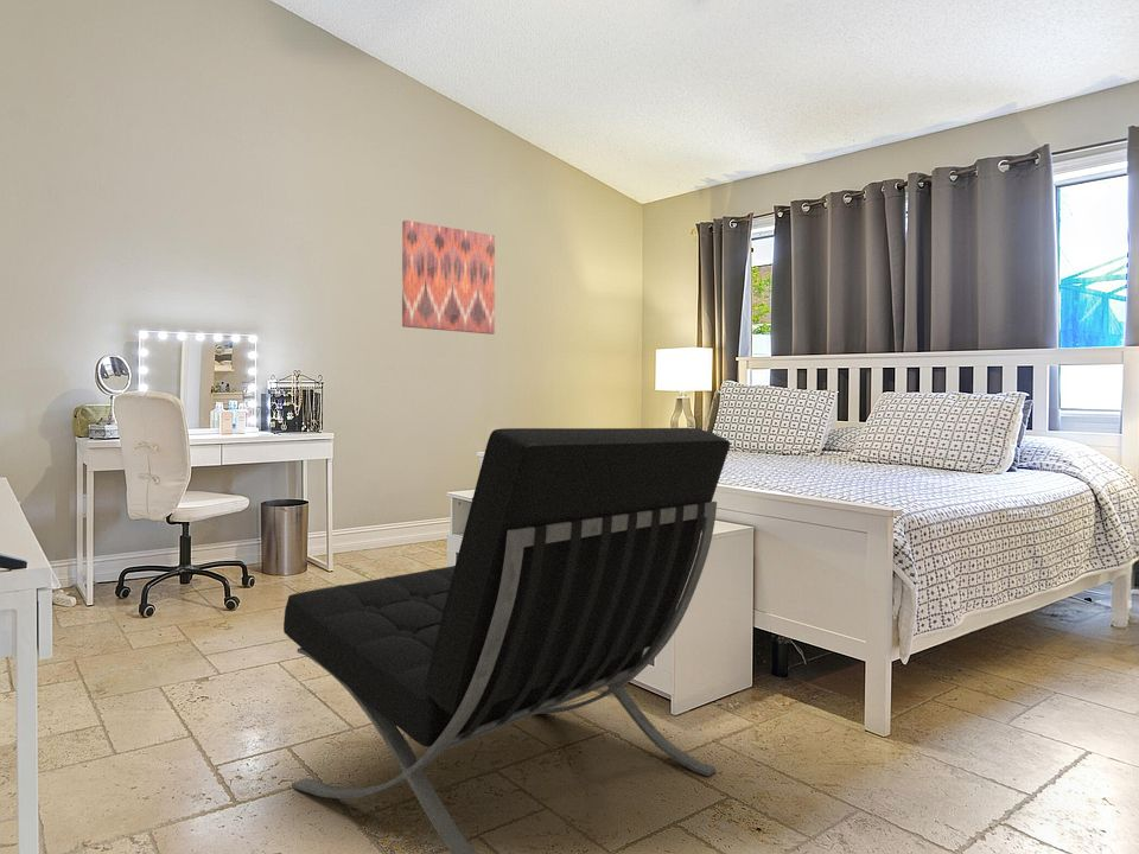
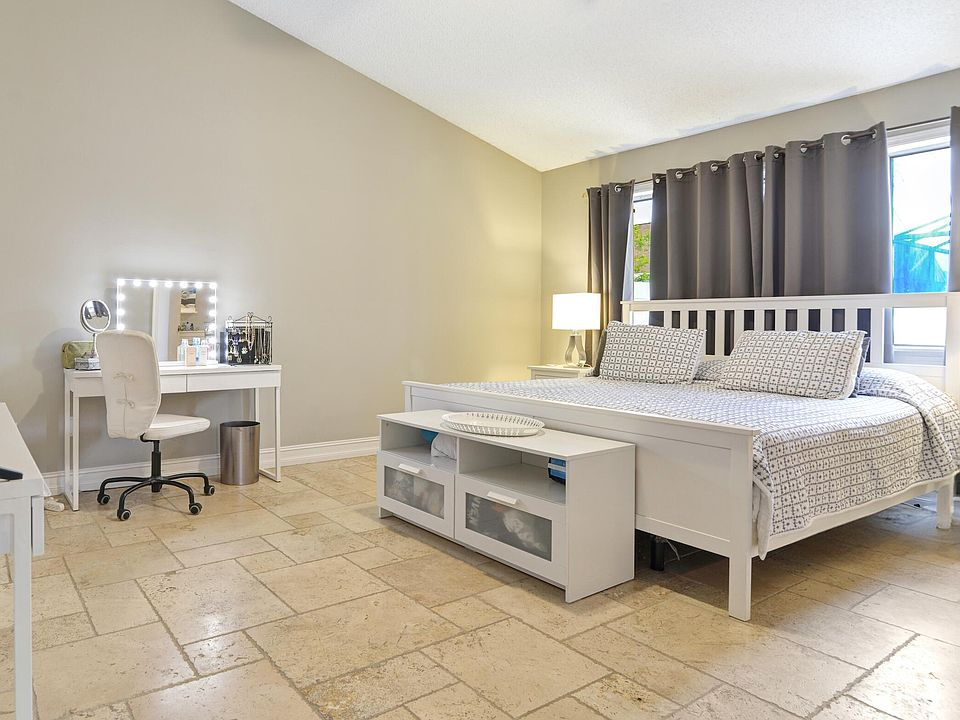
- lounge chair (507, 603)
- wall art (450, 279)
